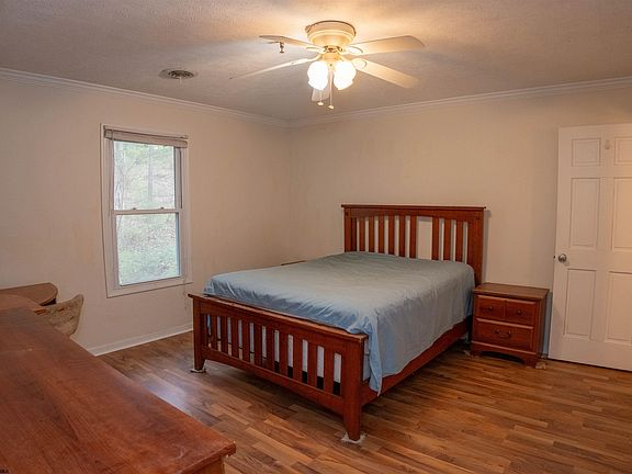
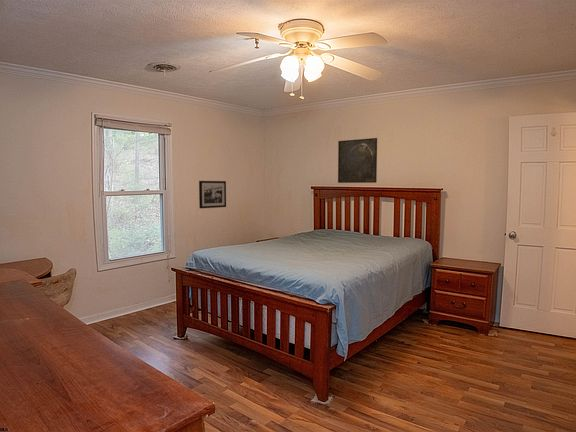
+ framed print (356, 161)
+ picture frame (213, 194)
